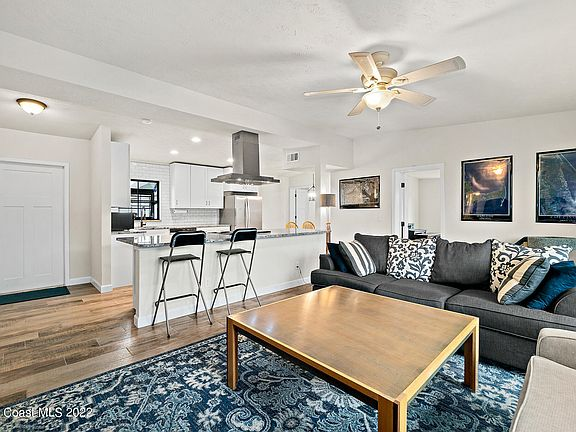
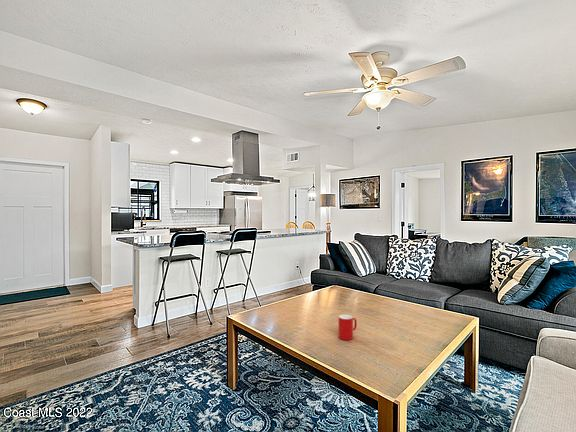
+ cup (348, 326)
